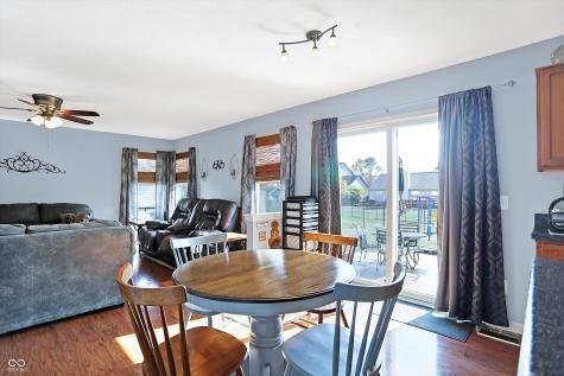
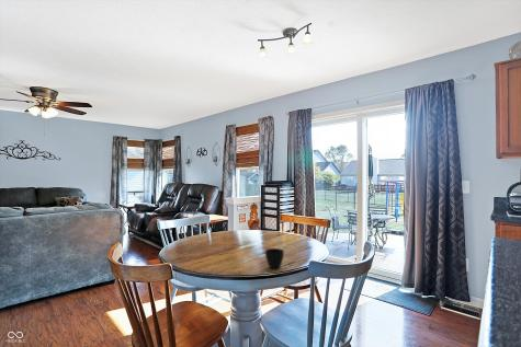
+ cup (273, 258)
